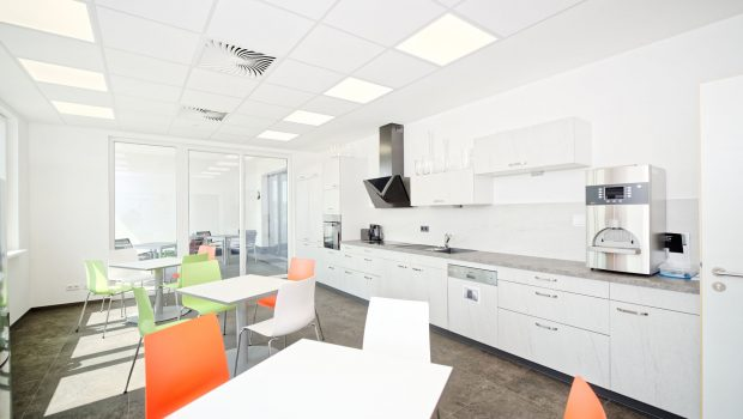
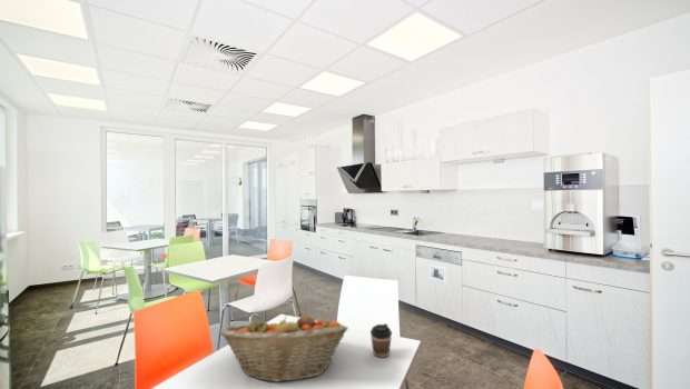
+ coffee cup (381, 339)
+ fruit basket (285, 338)
